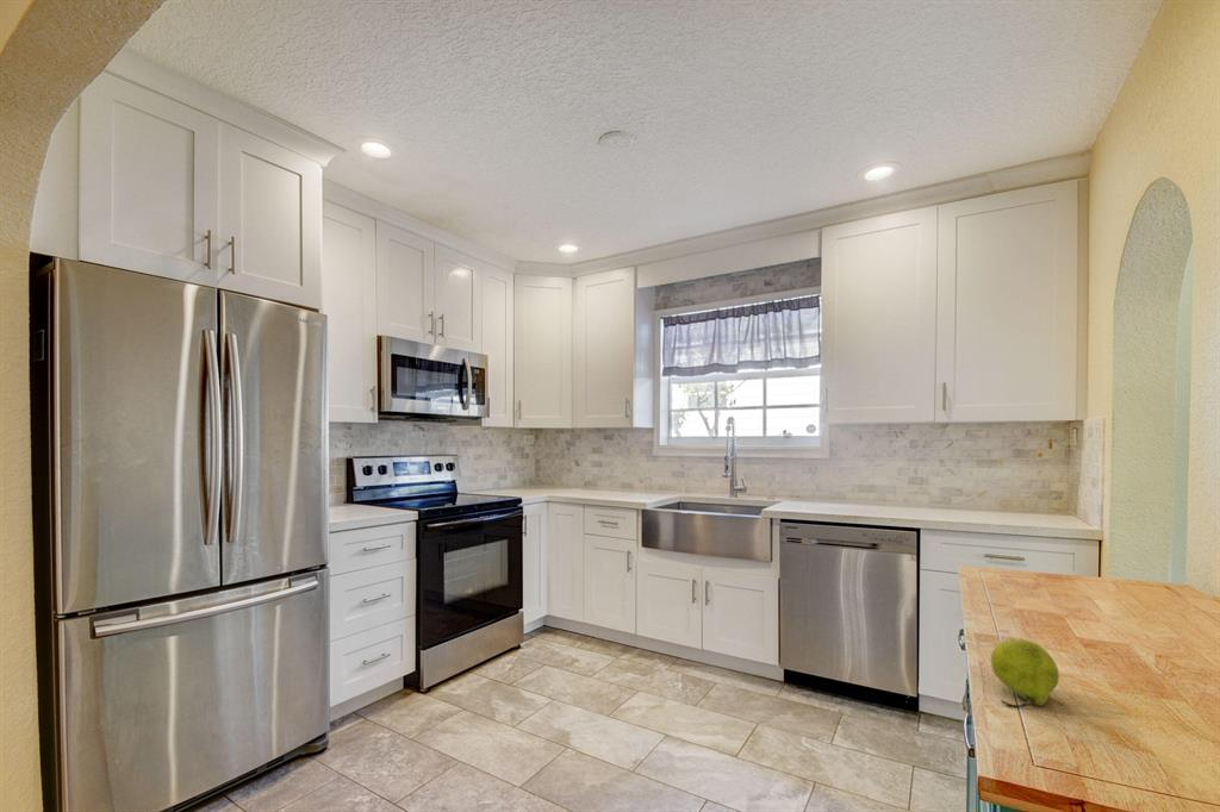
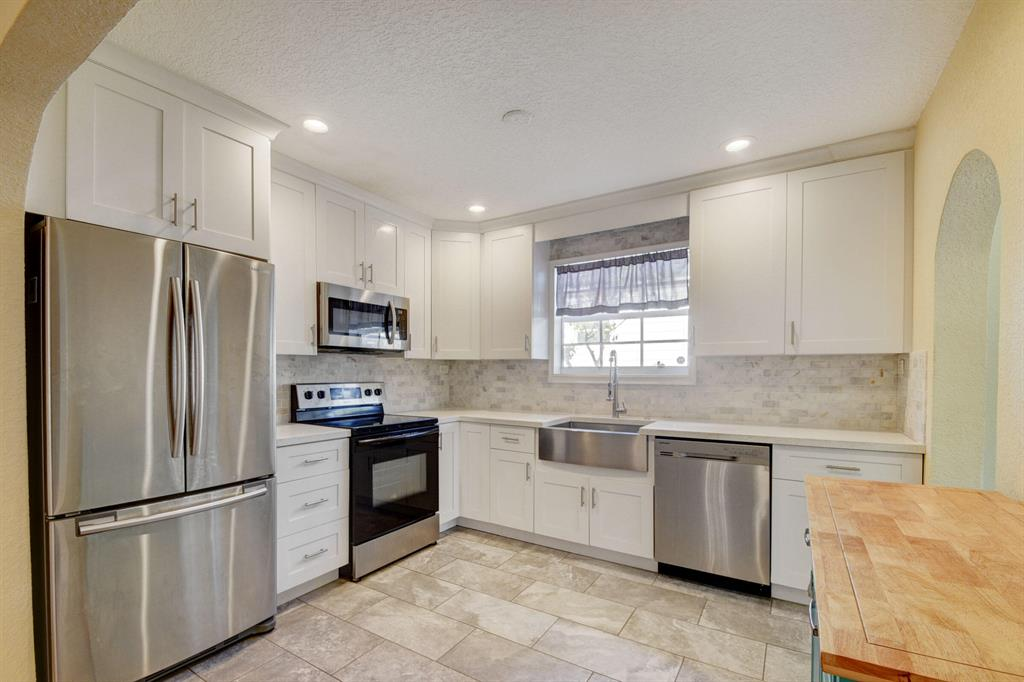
- fruit (1022, 669)
